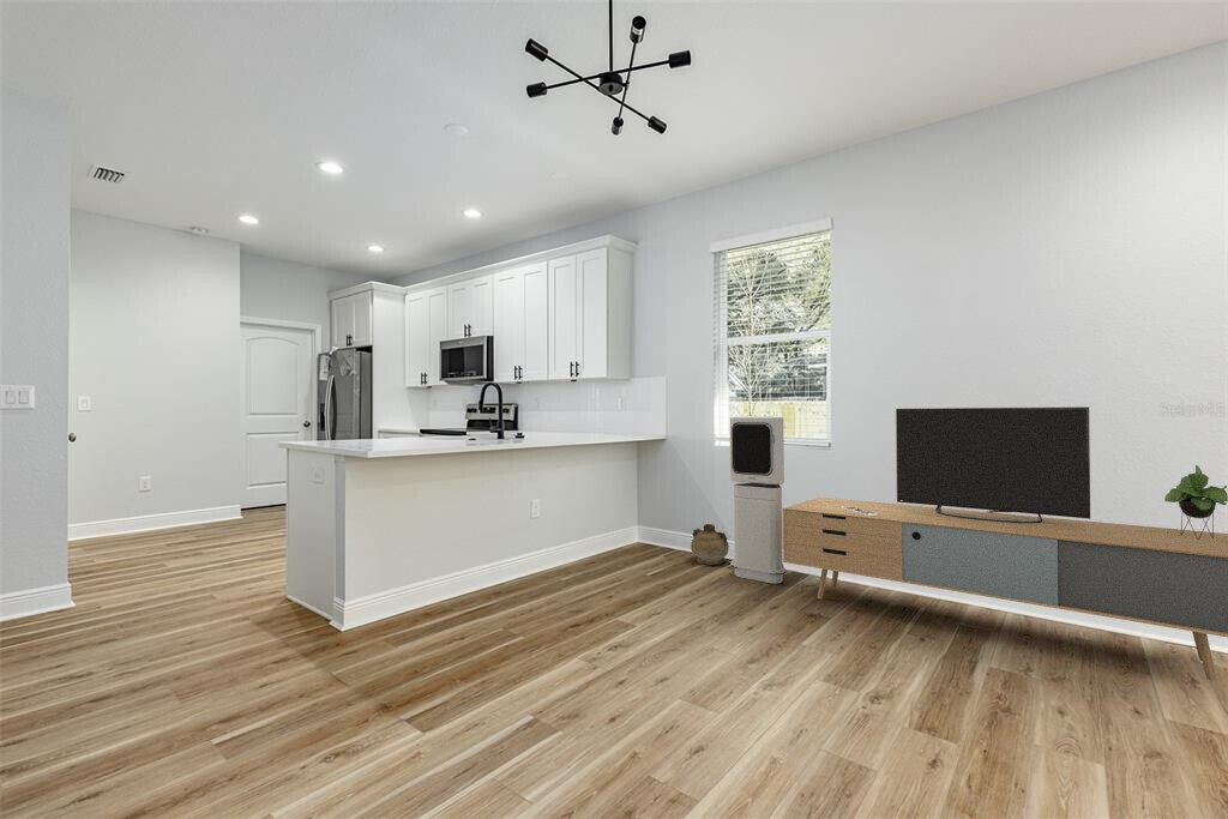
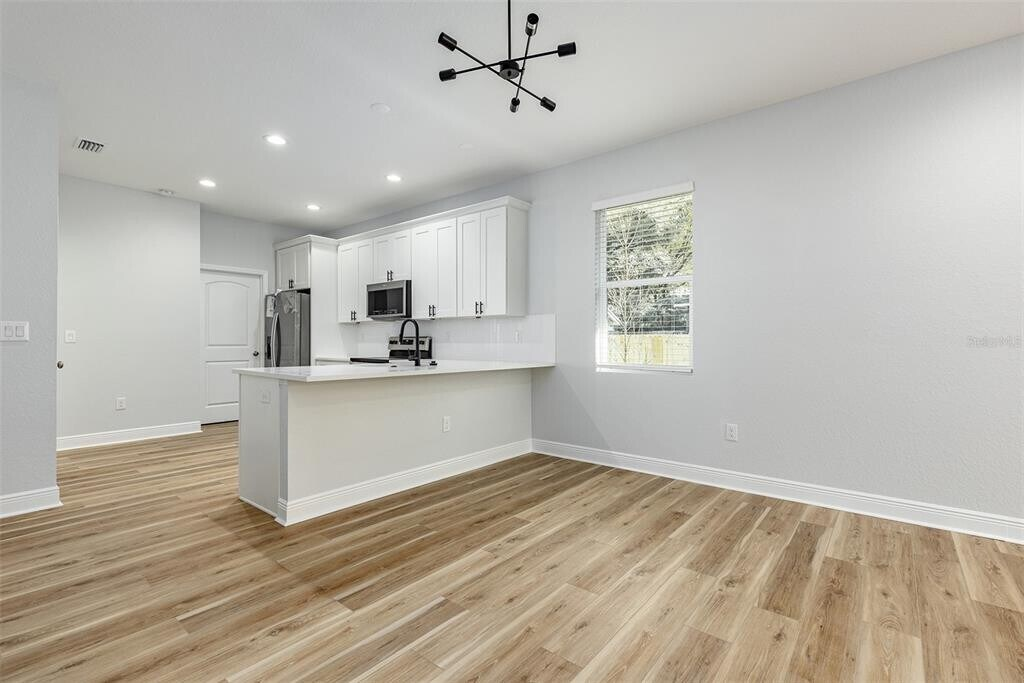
- media console (982, 516)
- air purifier (764, 495)
- ceramic jug (709, 542)
